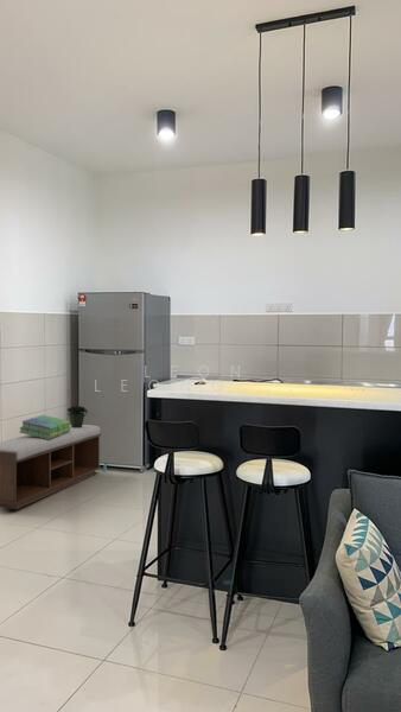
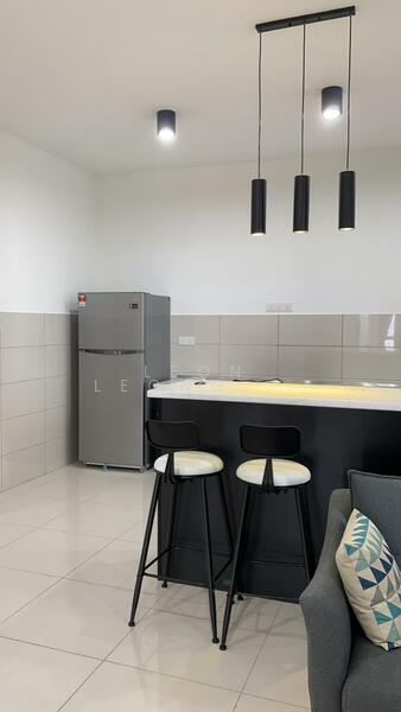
- stack of books (45, 428)
- bench (45, 460)
- potted plant (76, 407)
